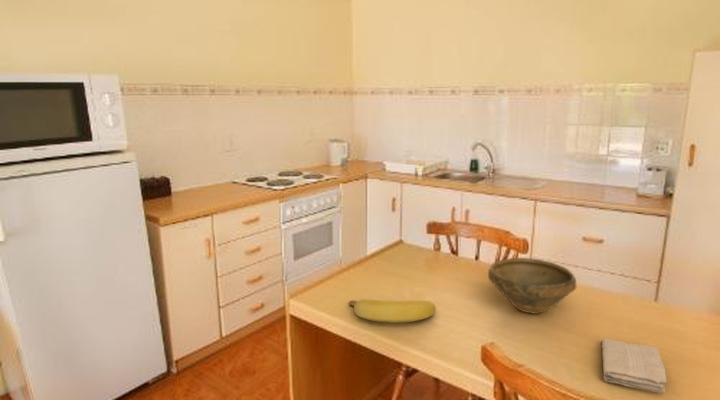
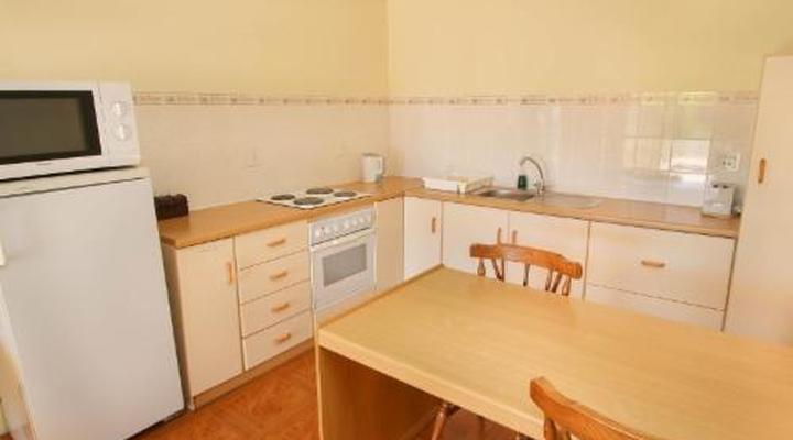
- banana (392, 302)
- washcloth (631, 362)
- bowl (529, 289)
